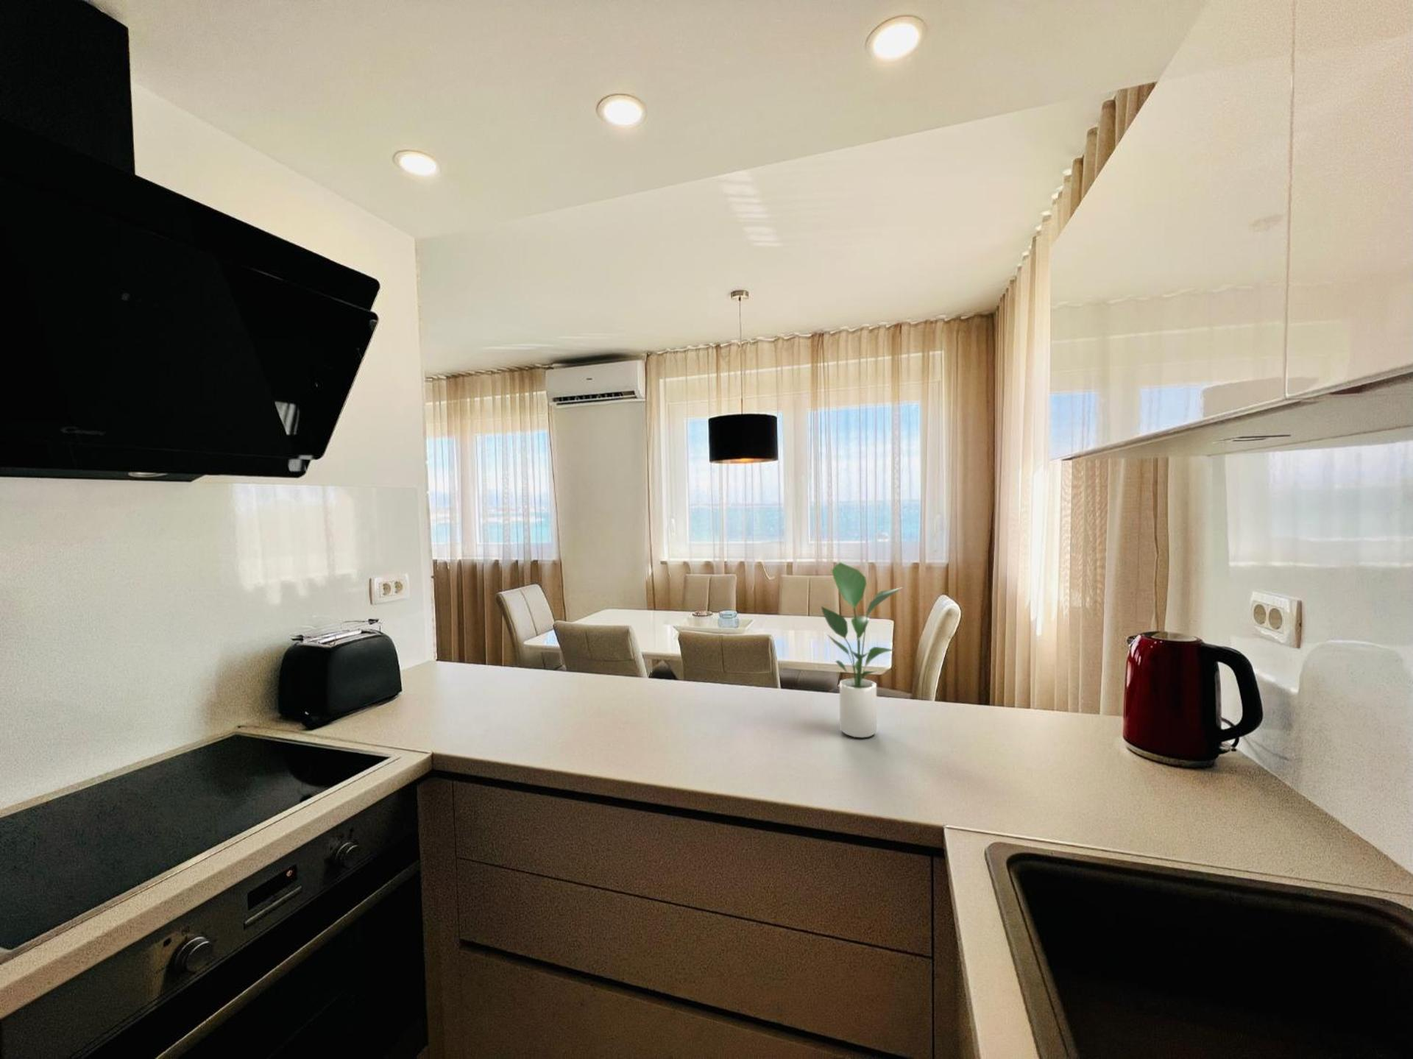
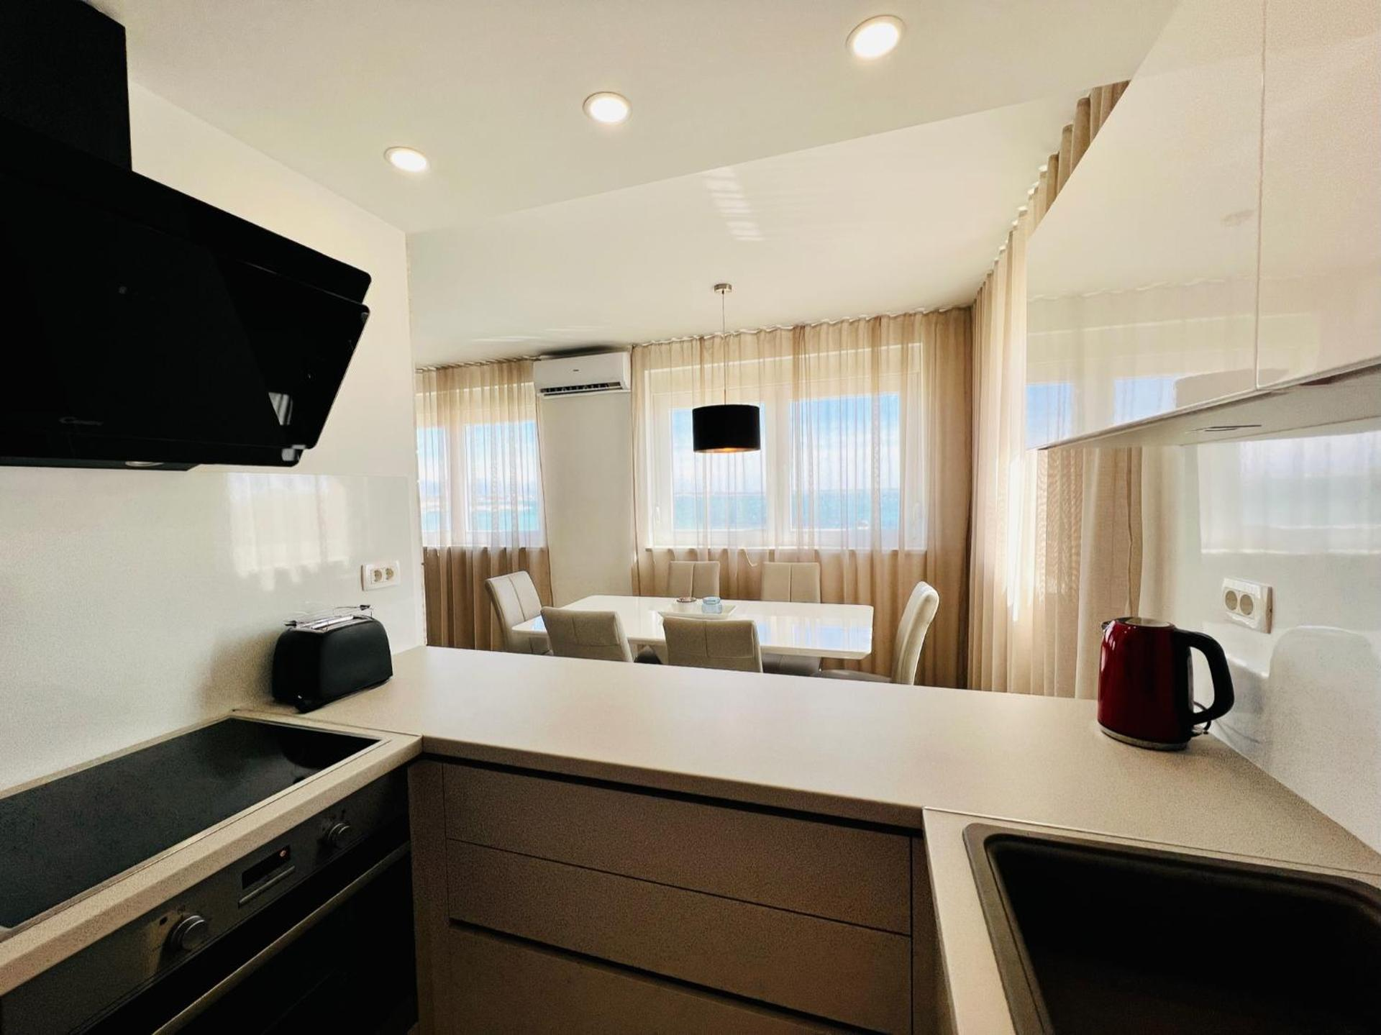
- potted plant (853, 651)
